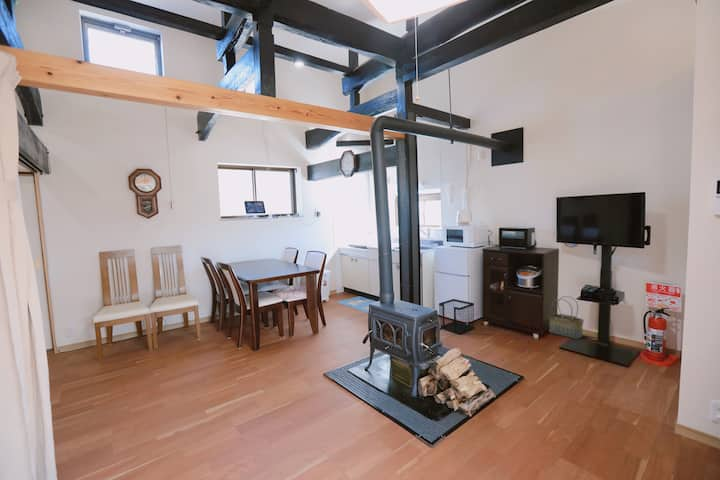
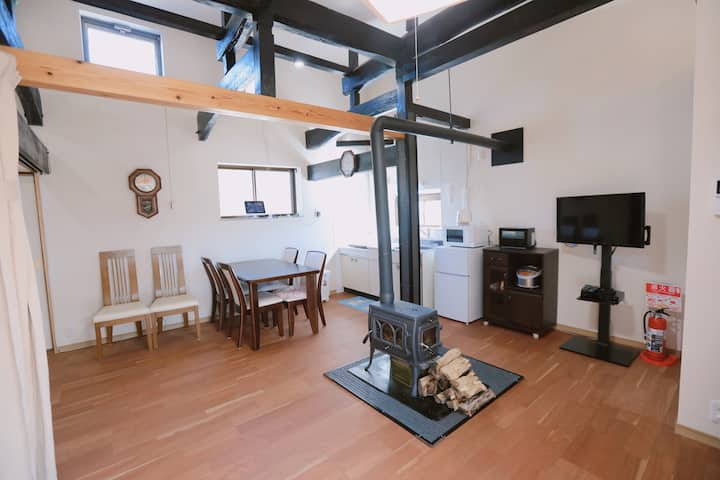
- wastebasket (456, 315)
- basket (565, 315)
